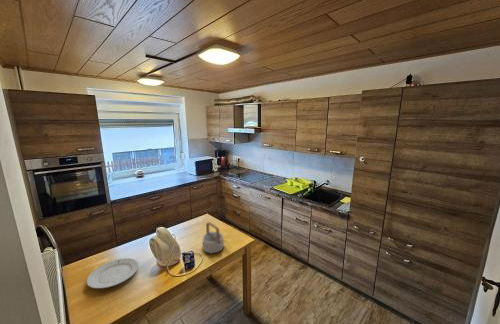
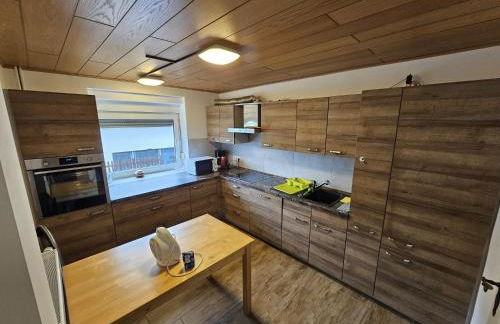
- teapot (214, 237)
- chinaware (114, 273)
